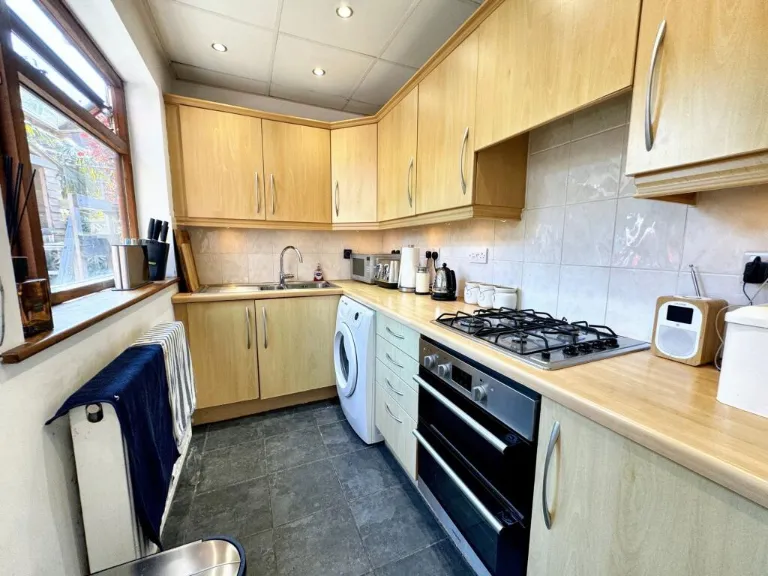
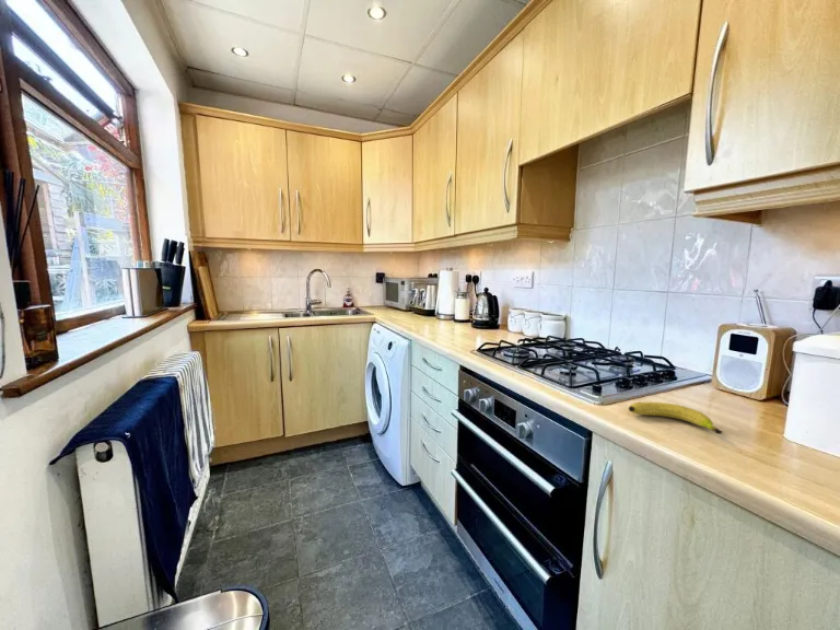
+ fruit (676, 417)
